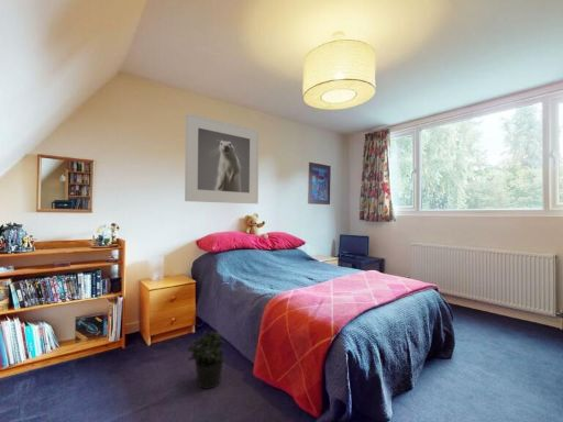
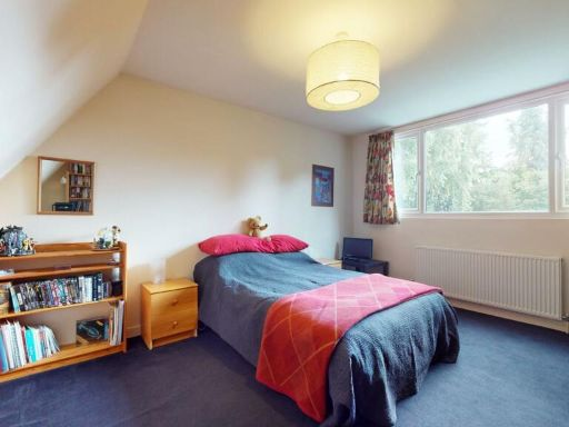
- potted plant (209, 356)
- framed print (224, 162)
